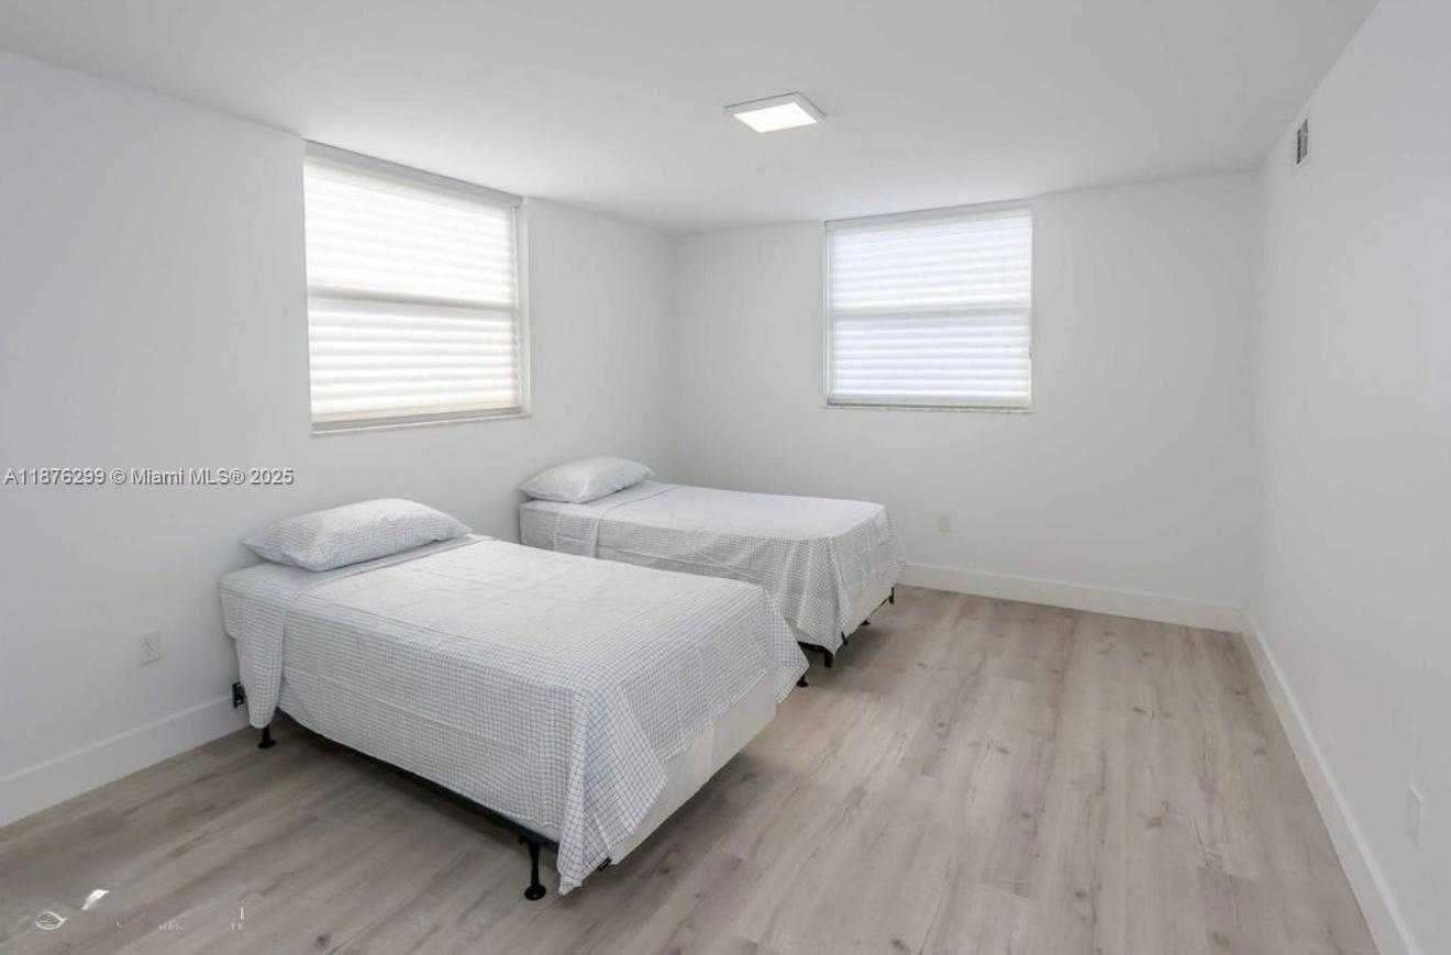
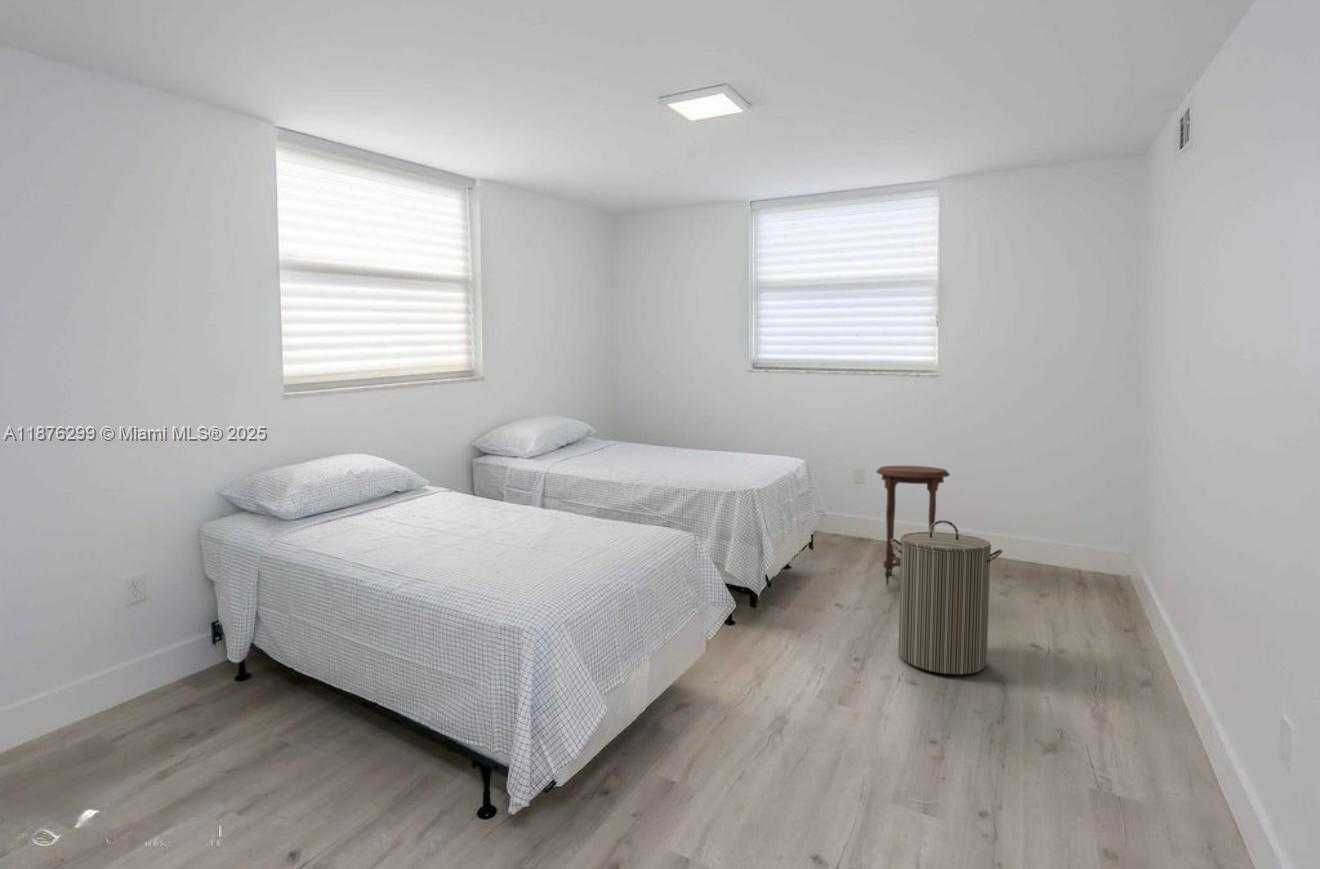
+ laundry hamper (943, 590)
+ side table (893, 526)
